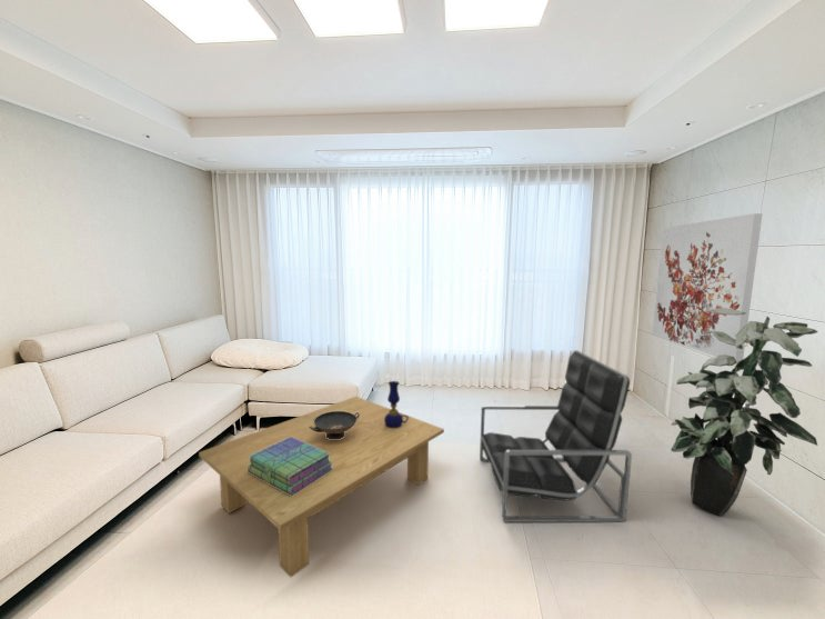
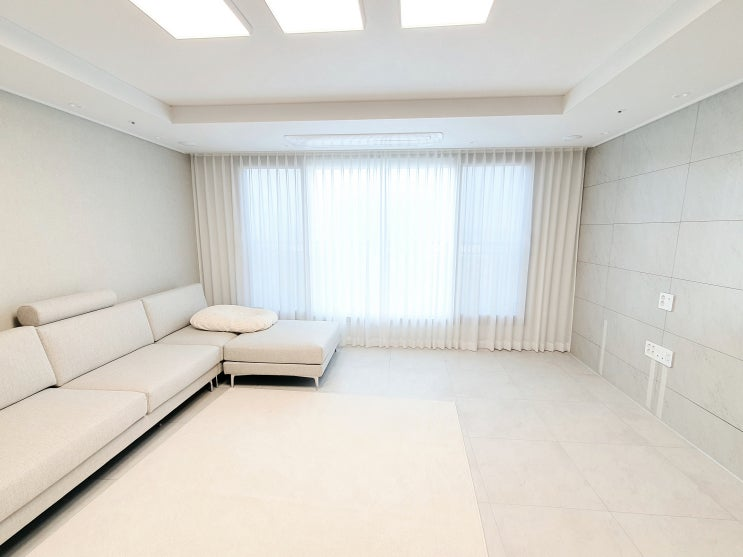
- coffee table (331, 466)
- oil lamp (395, 403)
- wall art (696, 286)
- stack of books (290, 462)
- indoor plant (730, 411)
- decorative bowl (335, 427)
- lounge chair (549, 425)
